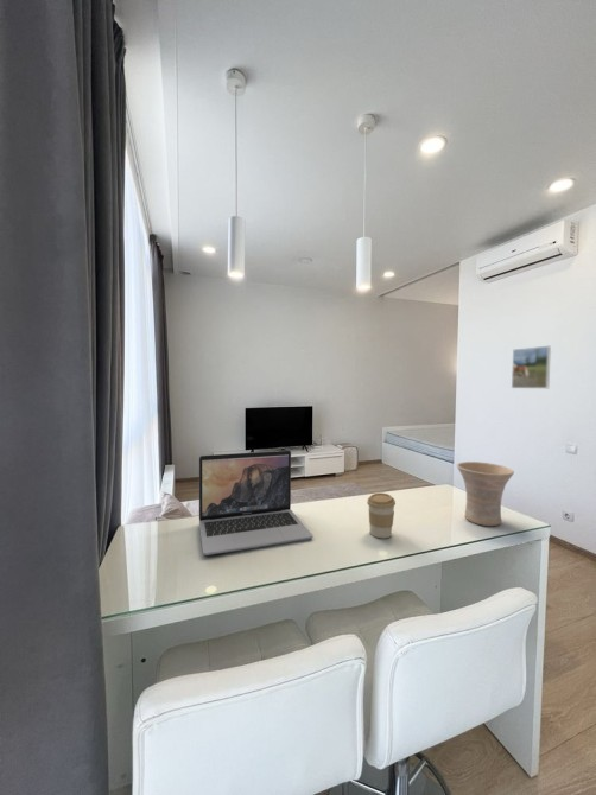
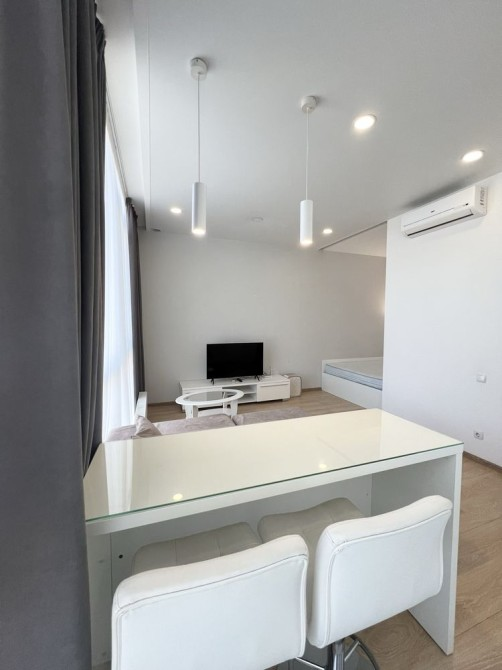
- vase (483, 494)
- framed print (530, 368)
- laptop (253, 495)
- coffee cup (380, 514)
